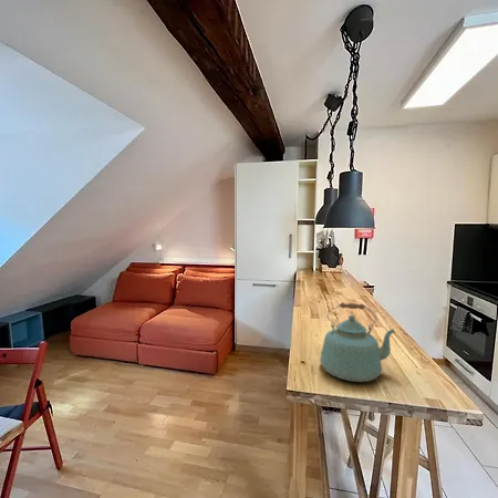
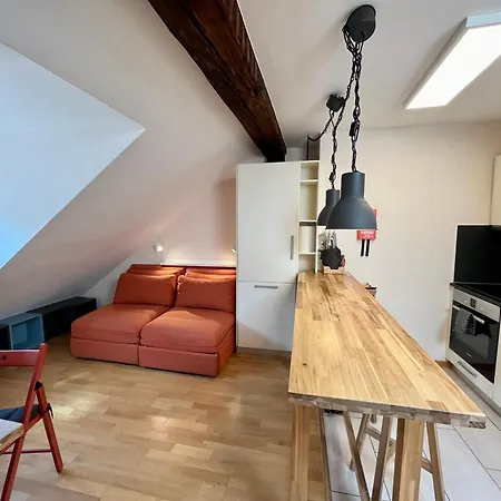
- kettle (356, 336)
